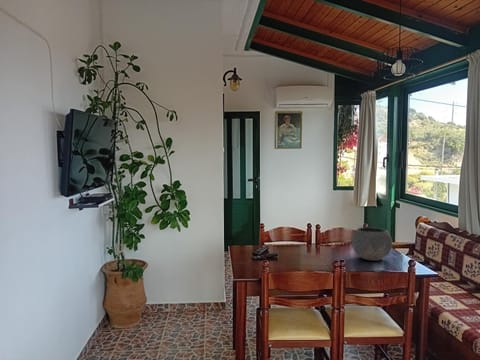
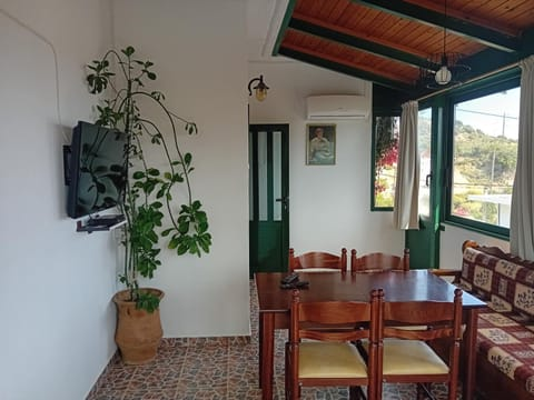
- bowl (371, 243)
